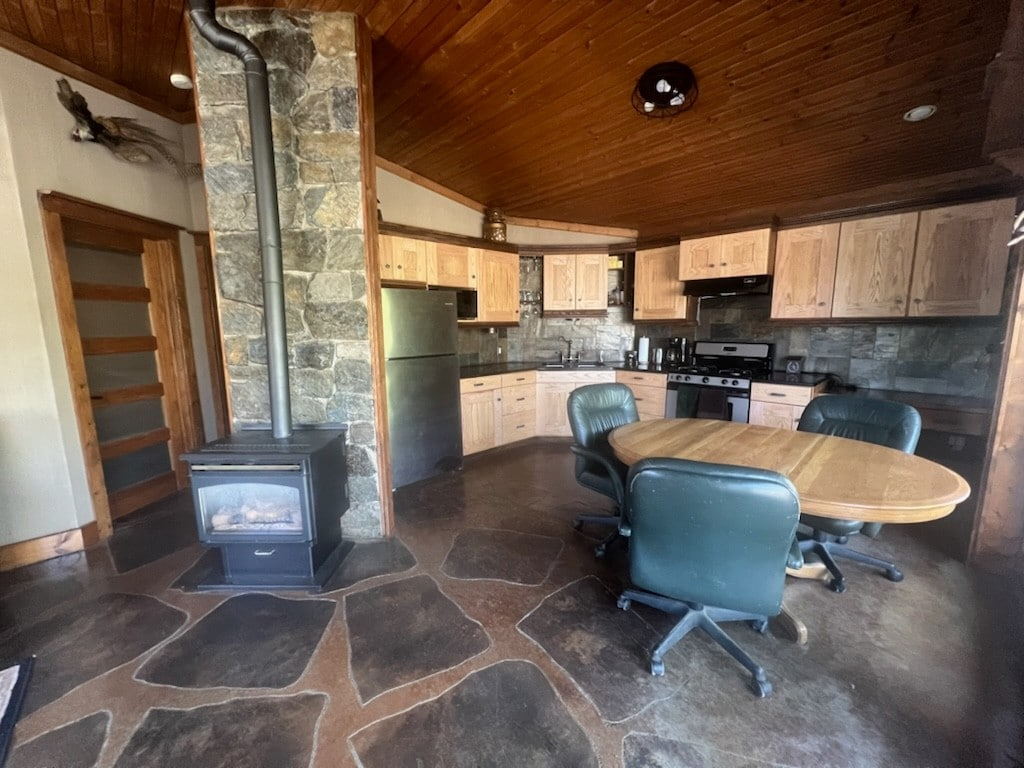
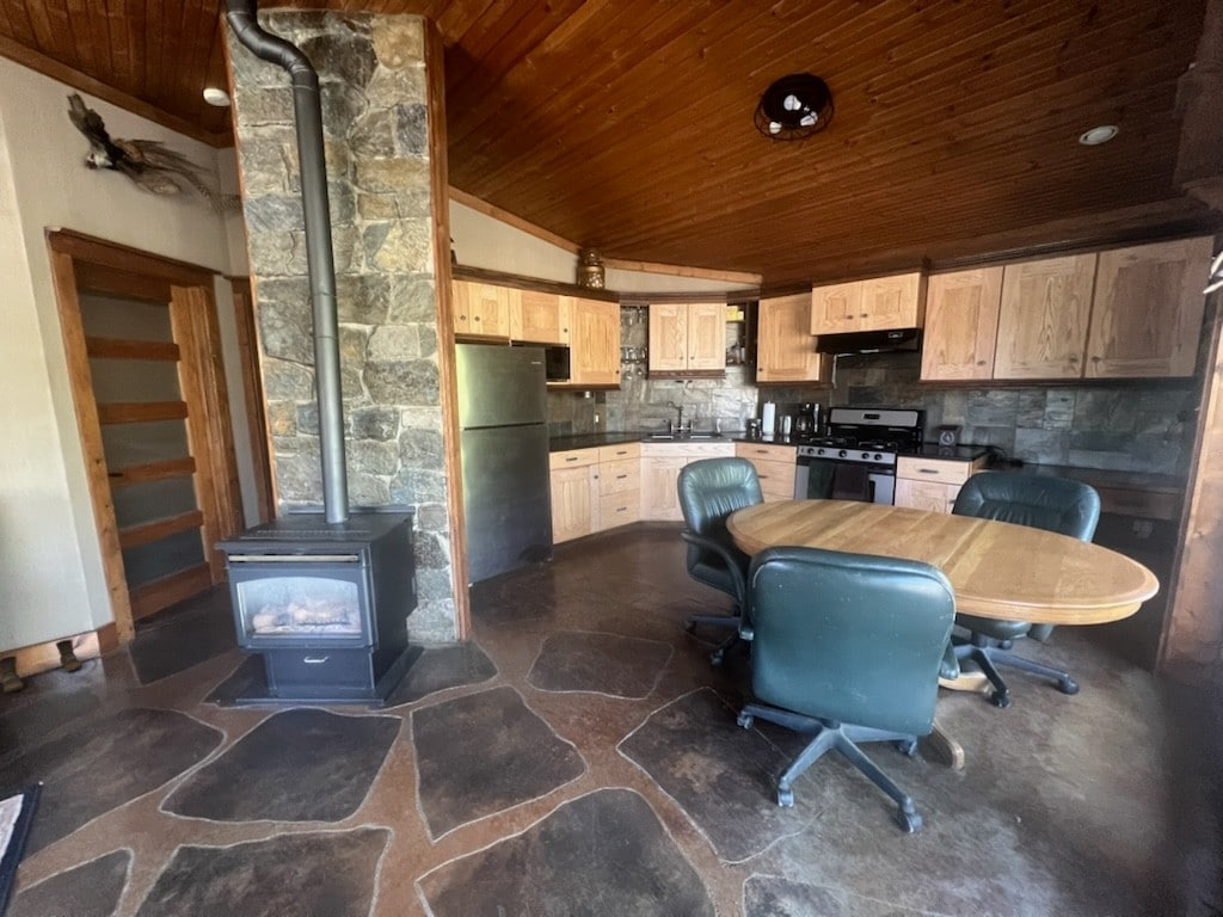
+ boots (60, 661)
